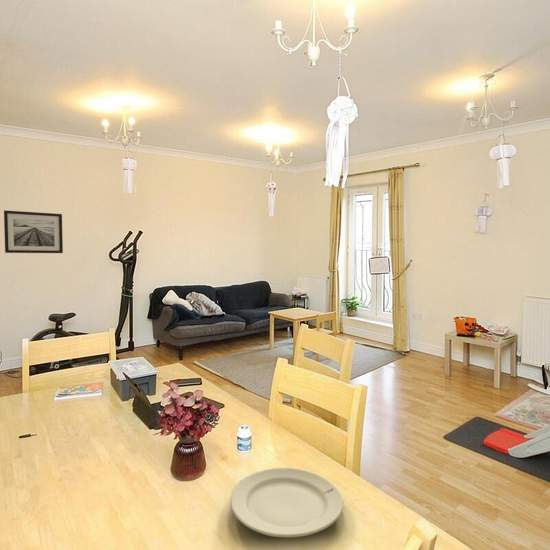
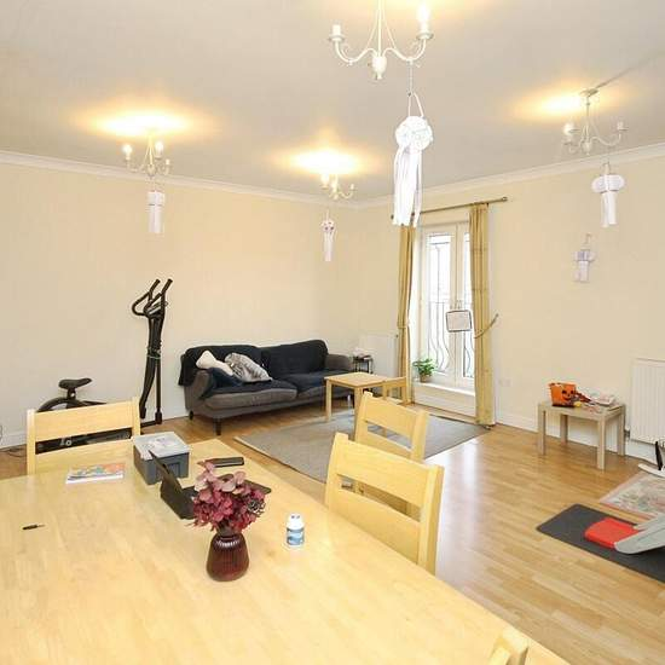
- chinaware (286, 501)
- wall art (34, 232)
